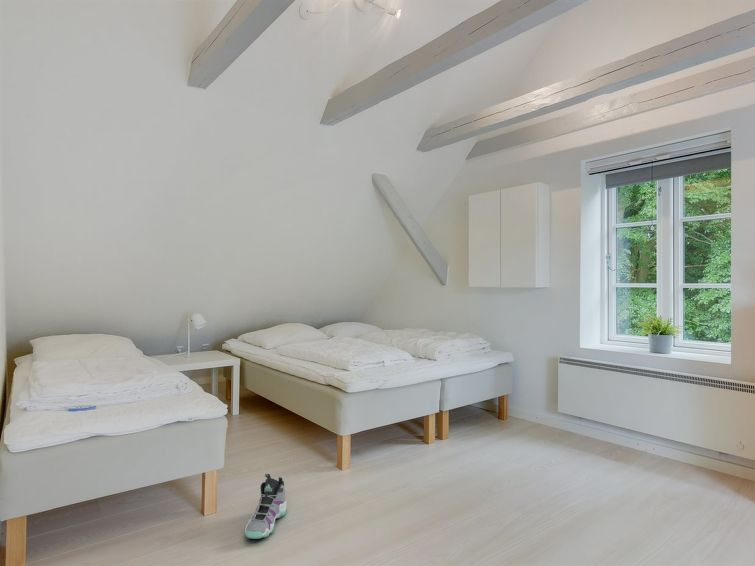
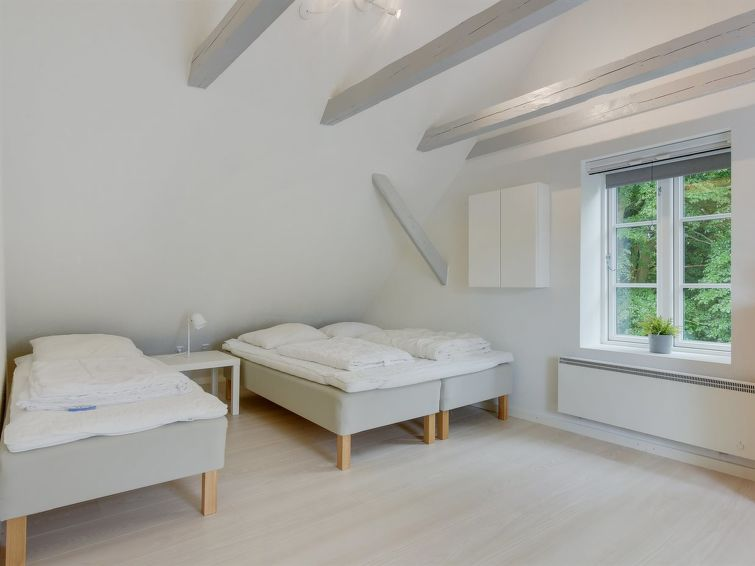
- sneaker (265, 500)
